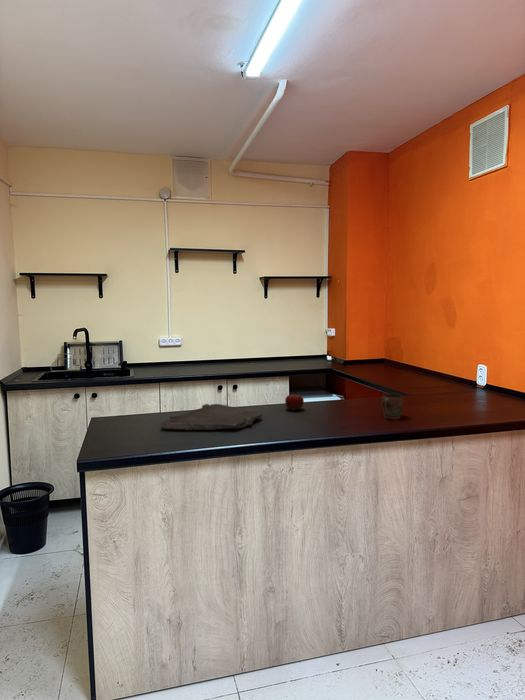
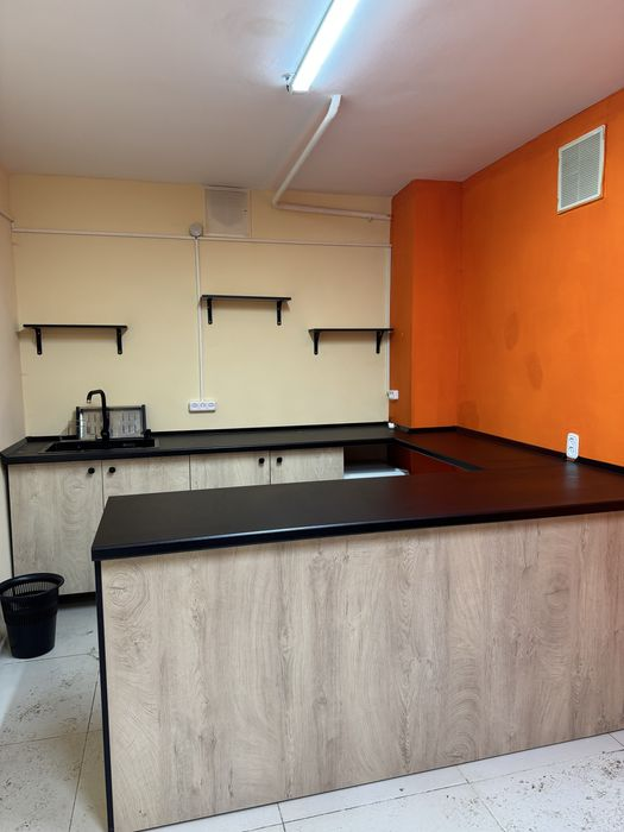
- mug (390, 406)
- fruit (294, 400)
- cutting board (215, 418)
